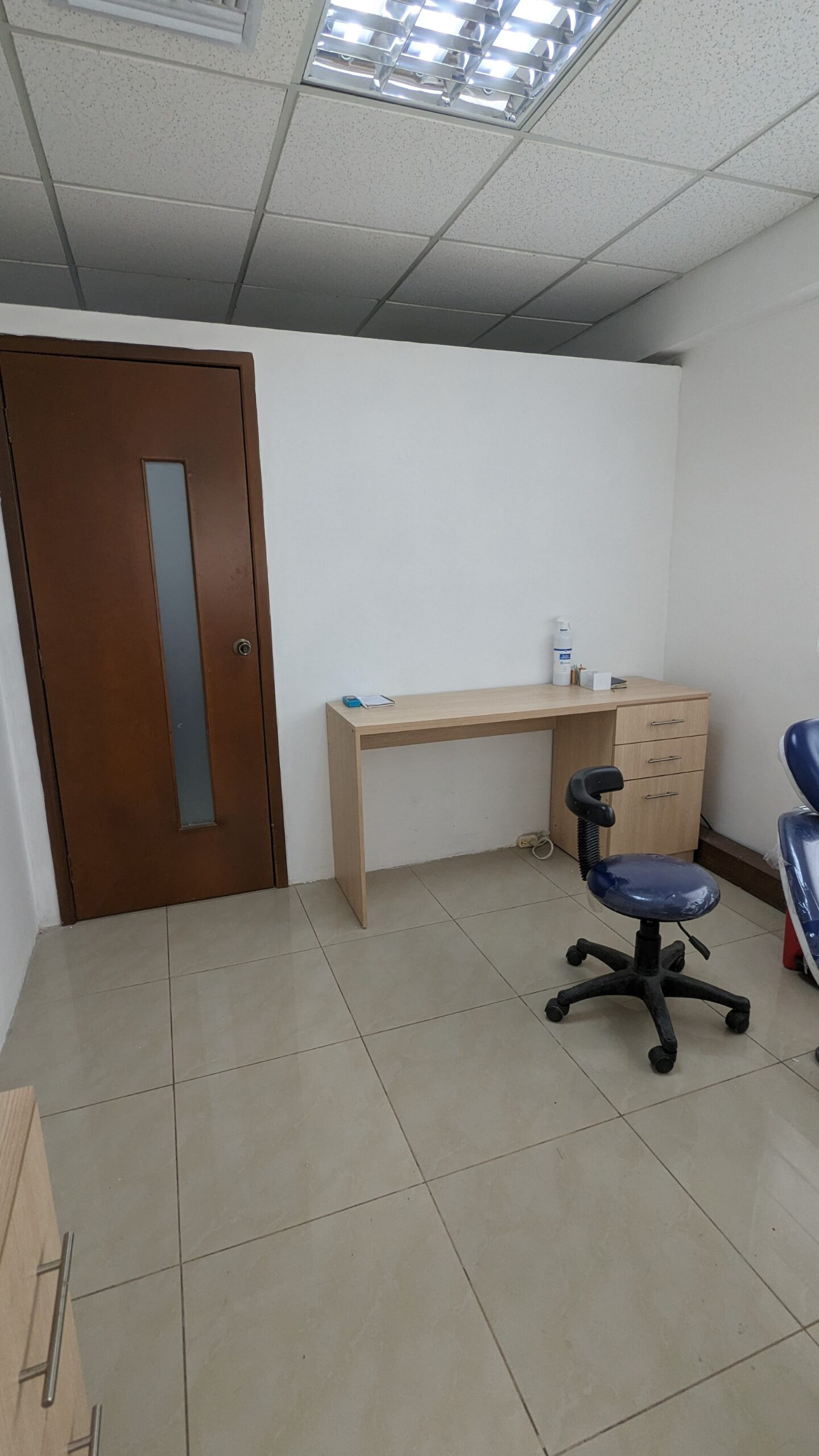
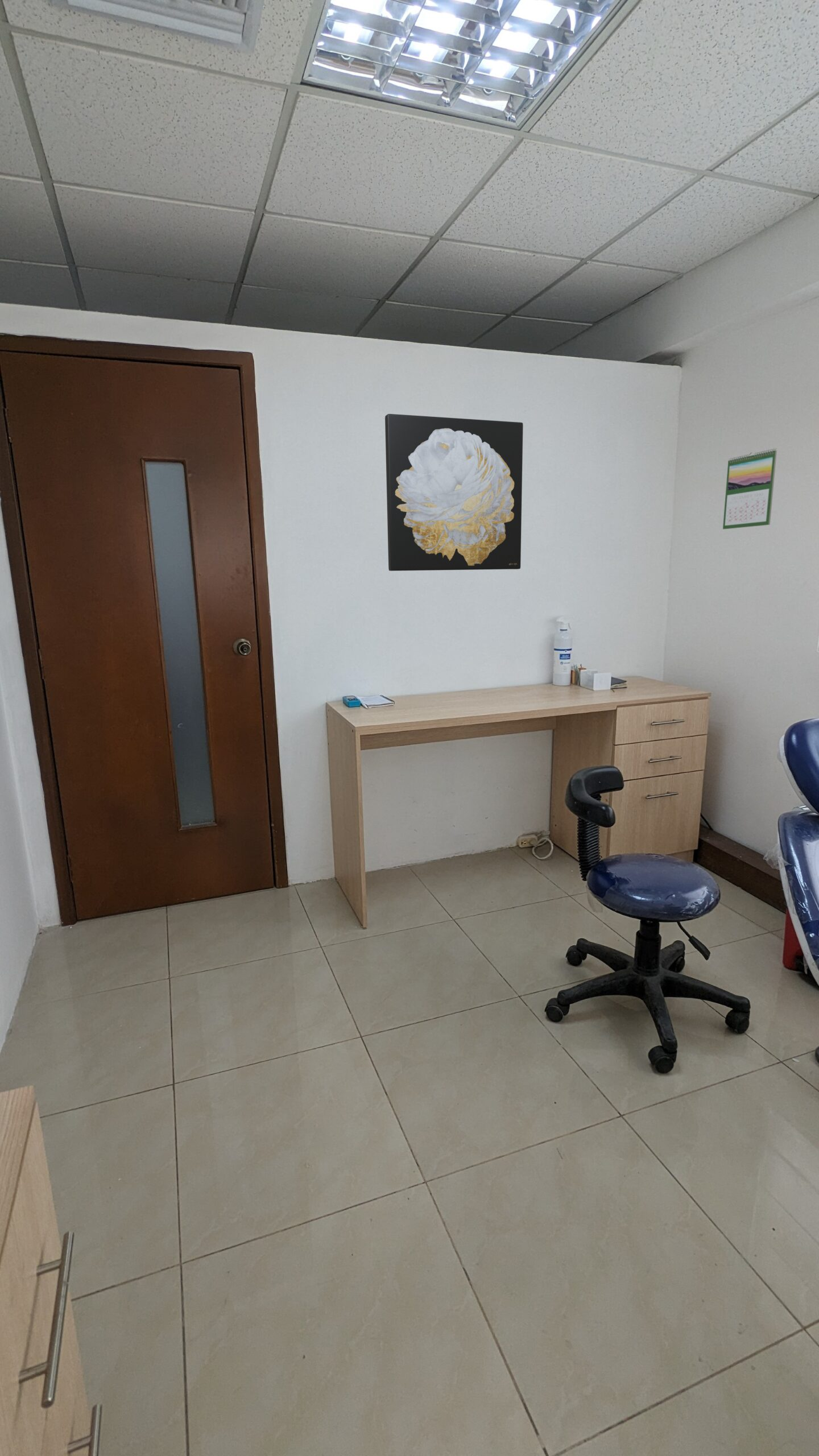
+ wall art (456, 496)
+ calendar (748, 490)
